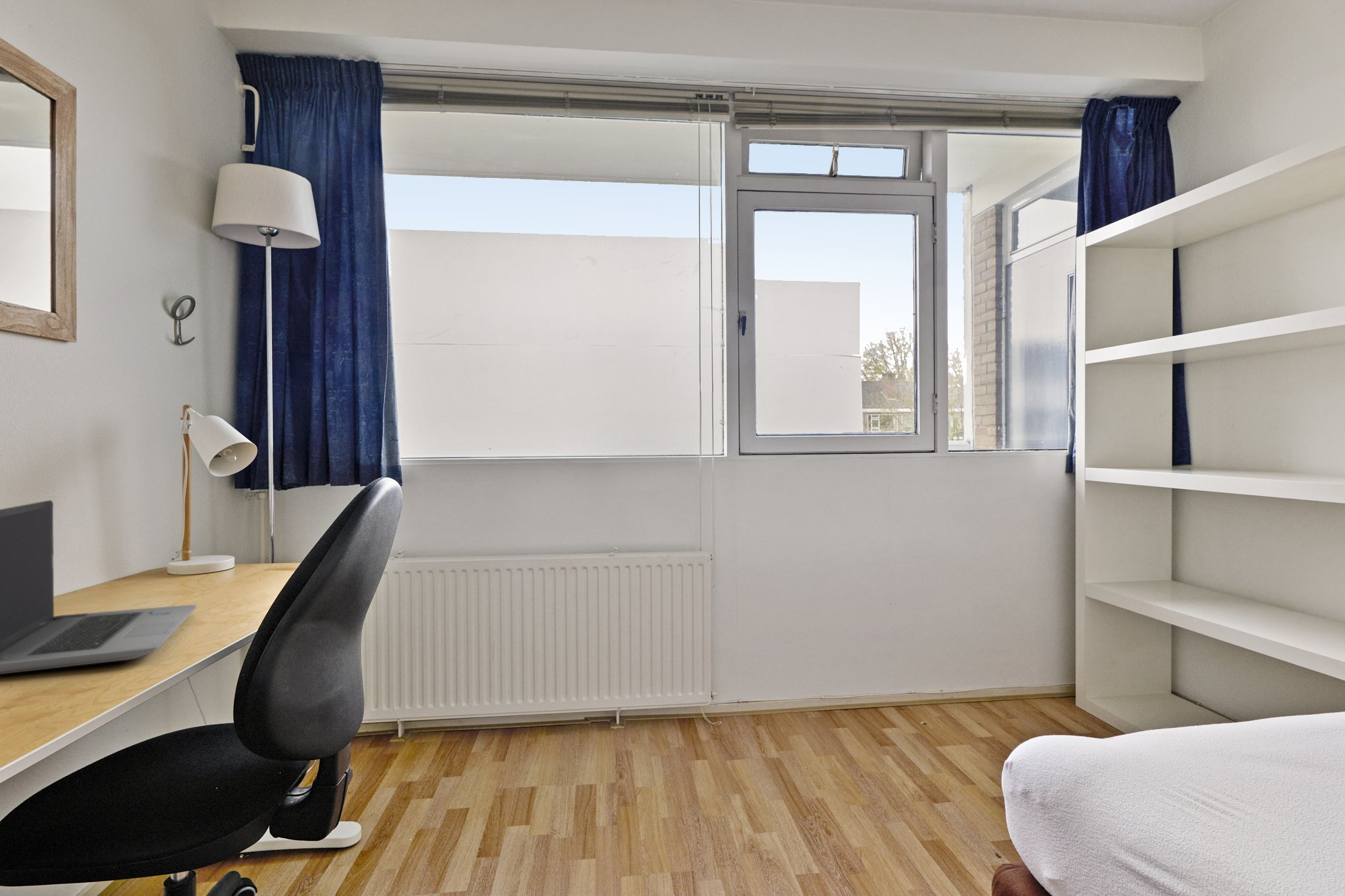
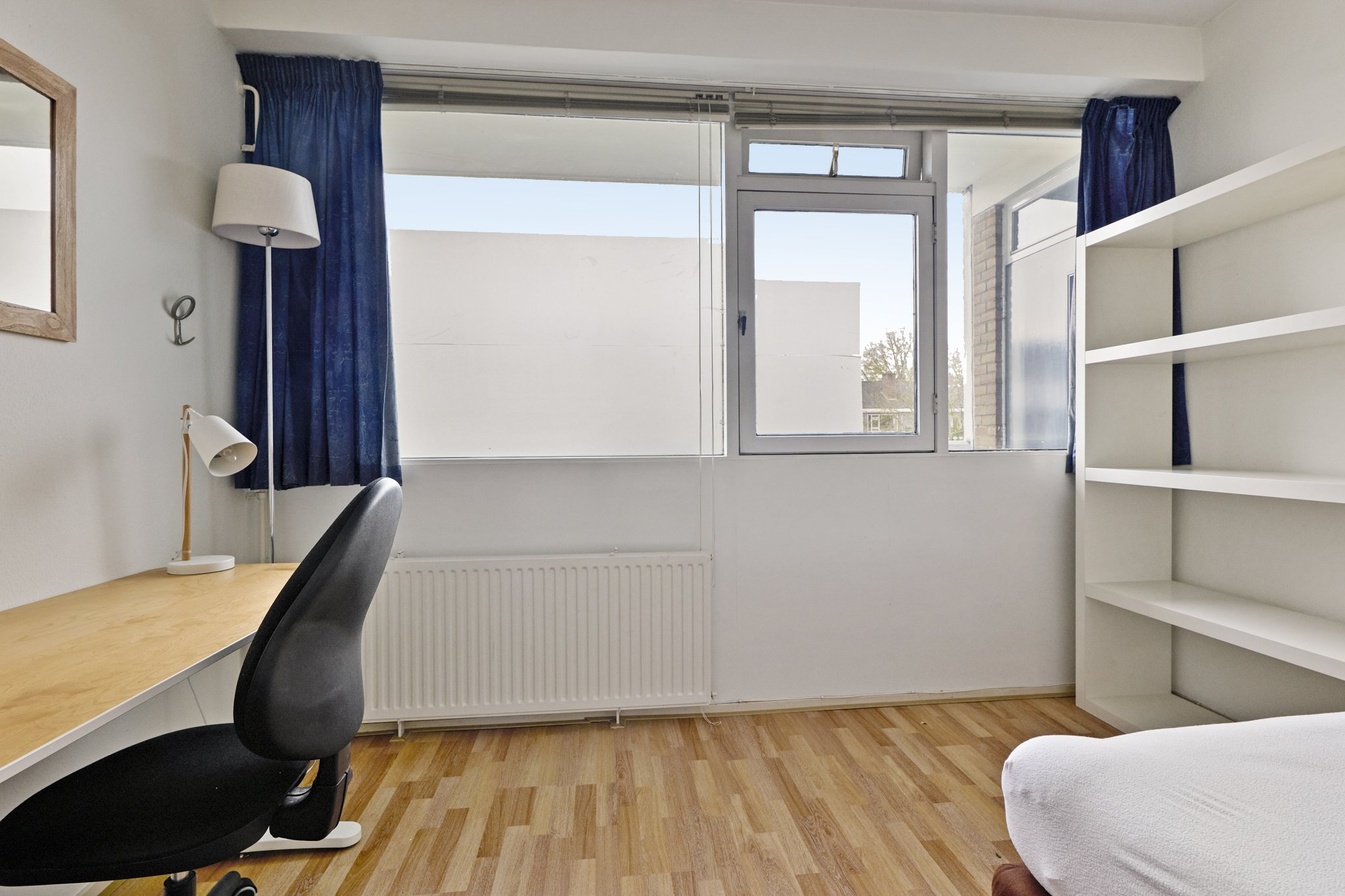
- laptop computer (100, 612)
